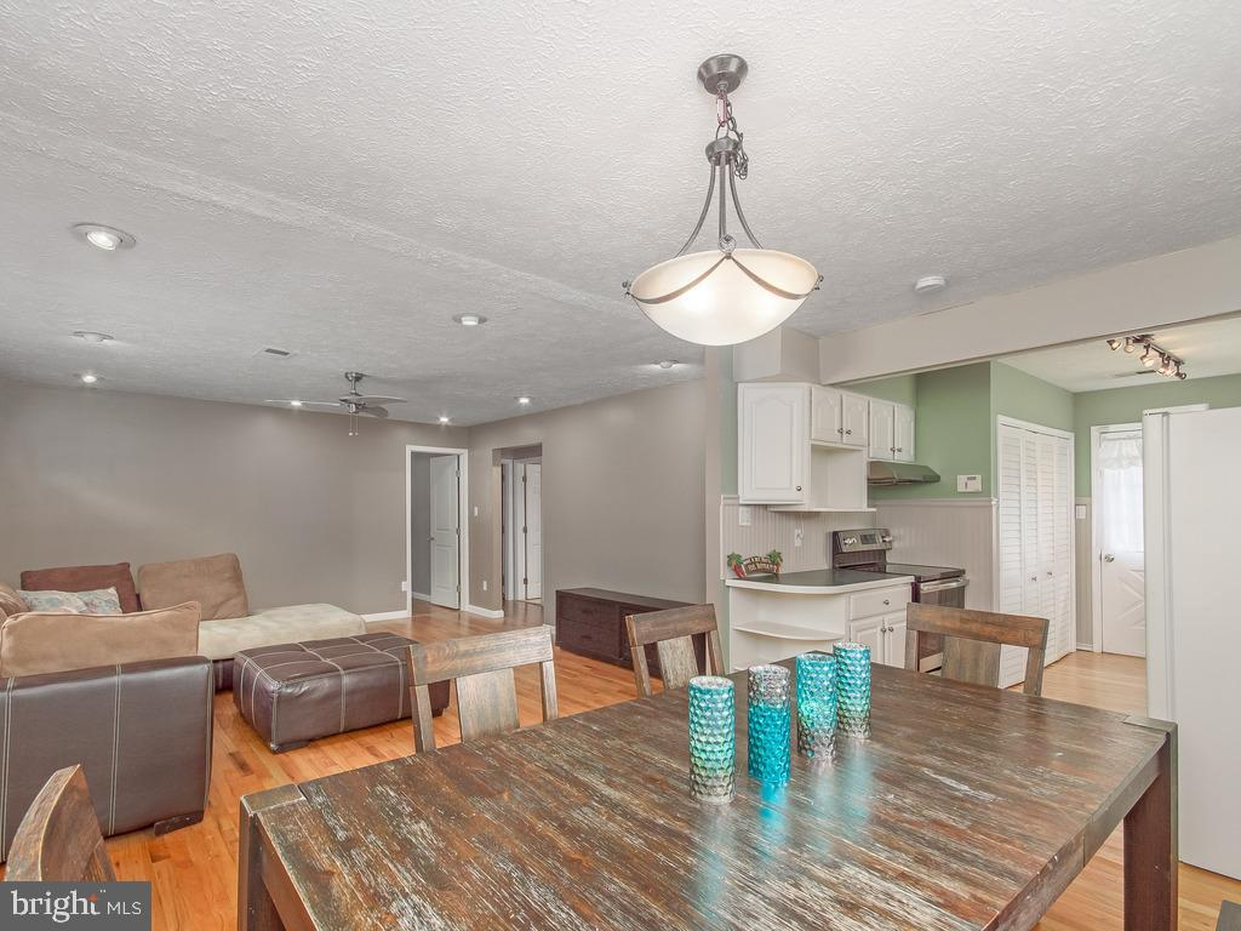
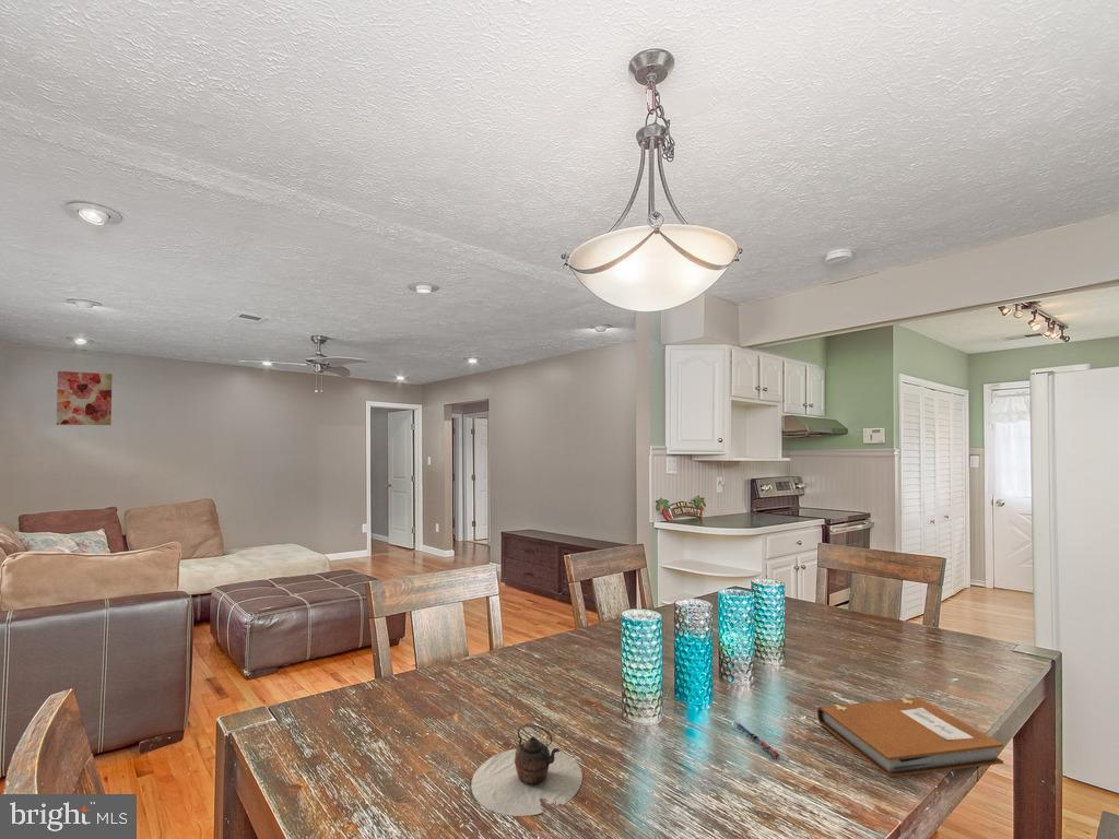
+ wall art (84, 399)
+ notebook (906, 731)
+ pen (755, 736)
+ teapot (527, 753)
